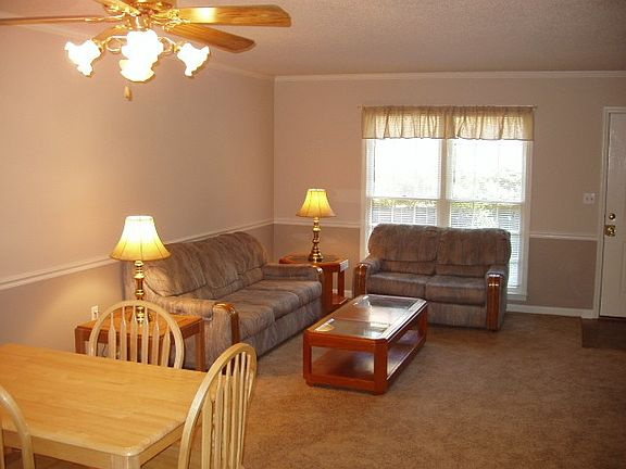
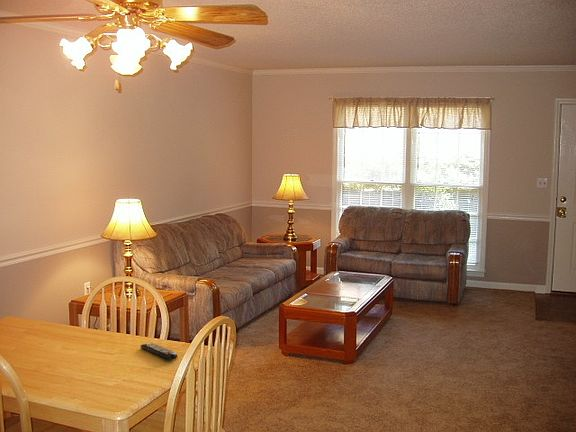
+ remote control (158, 350)
